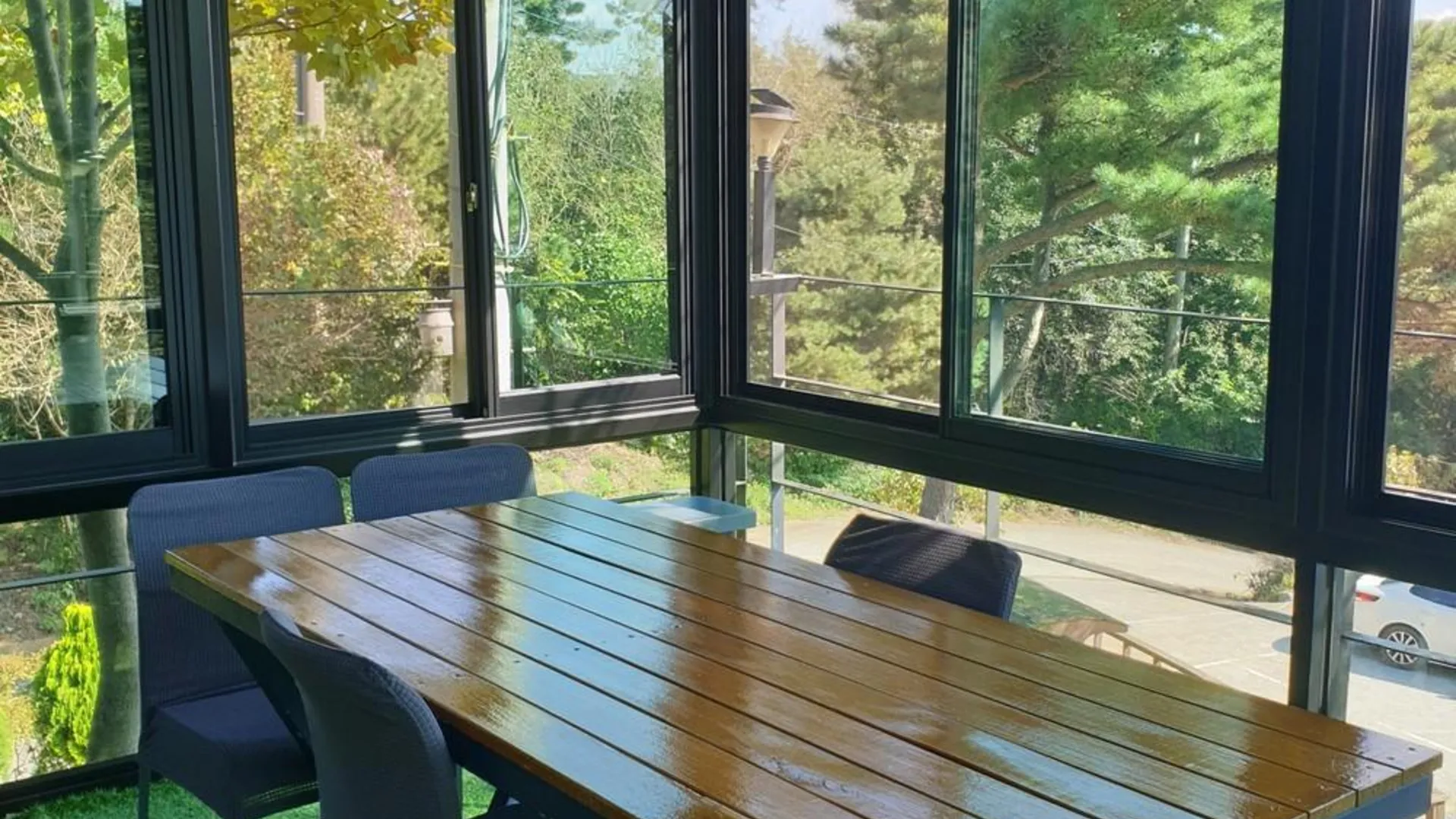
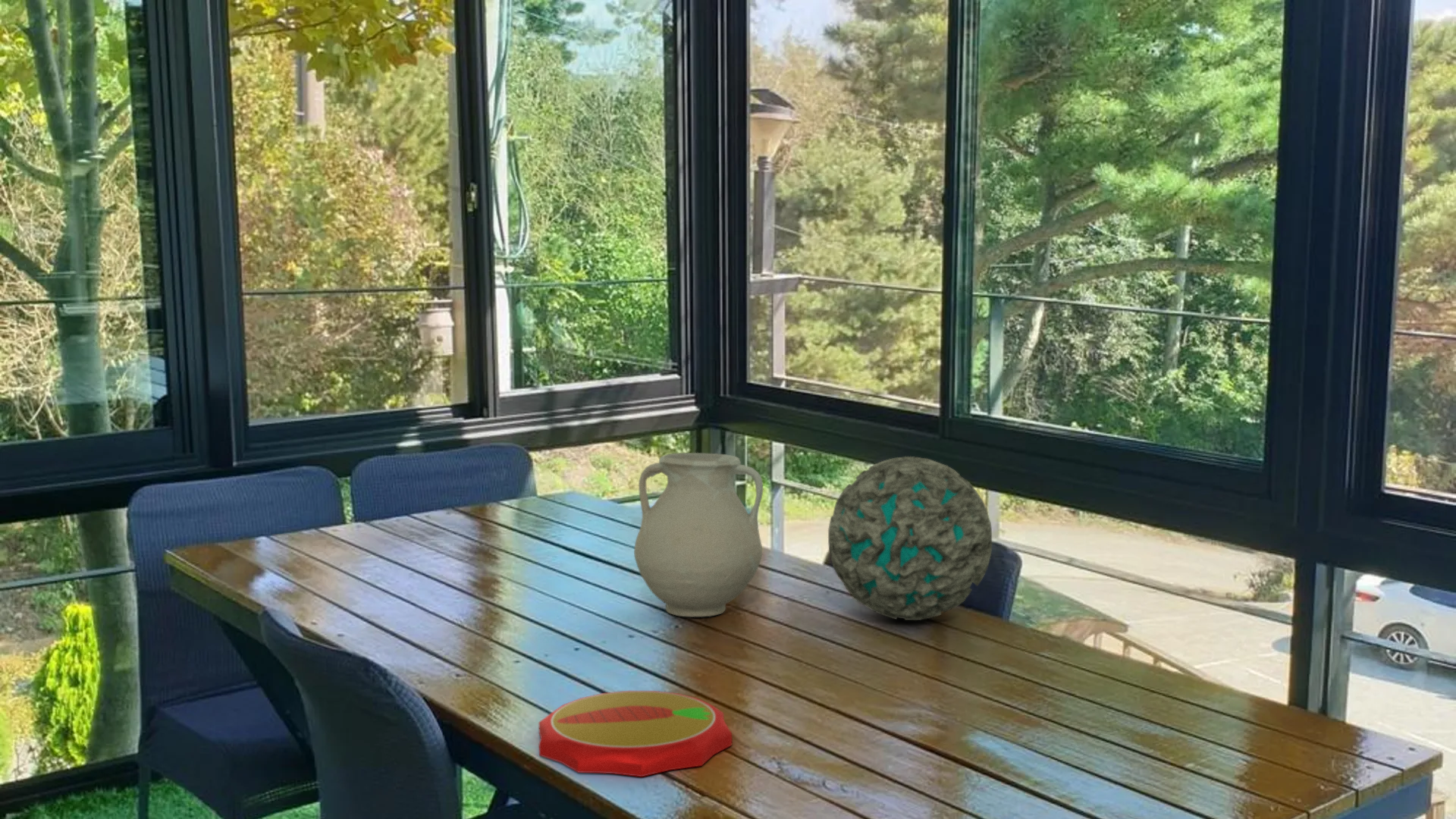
+ vase (698, 533)
+ geode (909, 538)
+ plate (634, 725)
